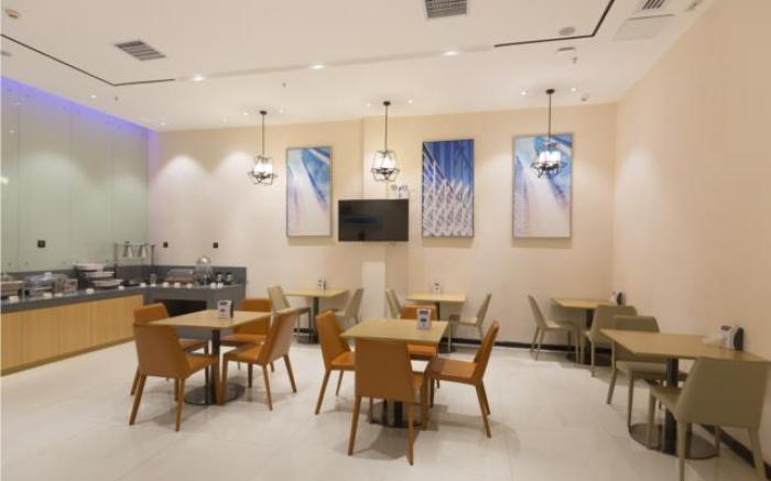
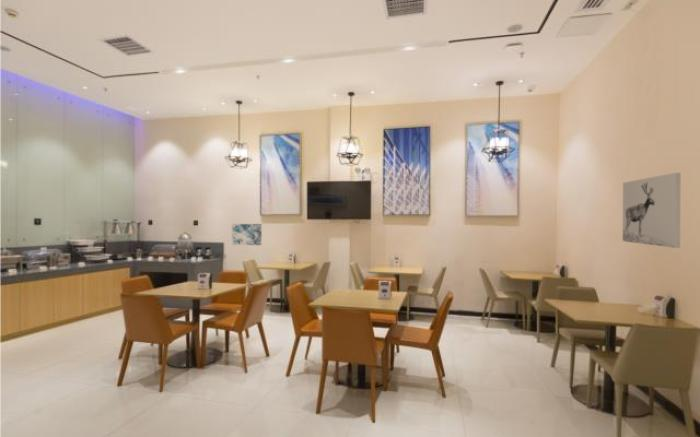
+ wall art (246, 234)
+ wall art (647, 211)
